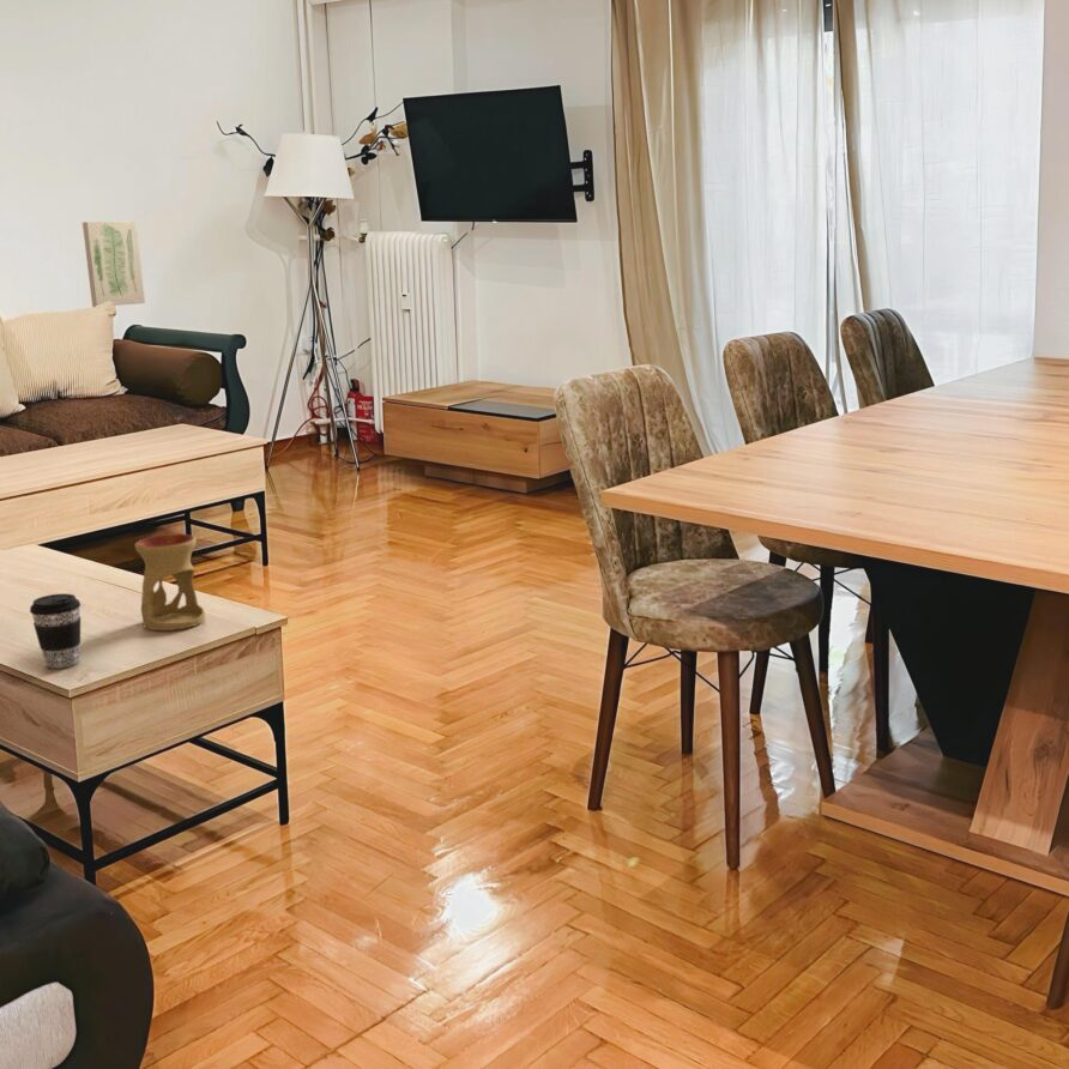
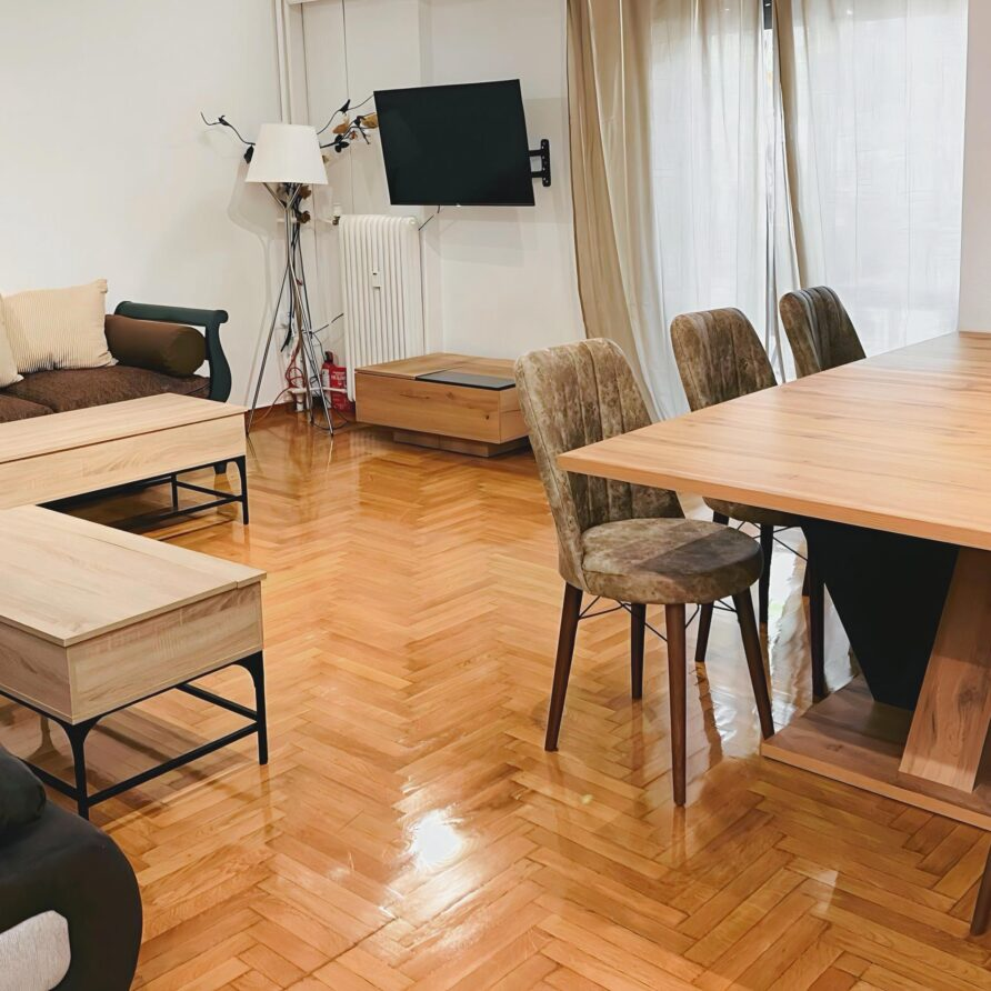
- oil burner (169, 575)
- wall art (114, 264)
- coffee cup (58, 630)
